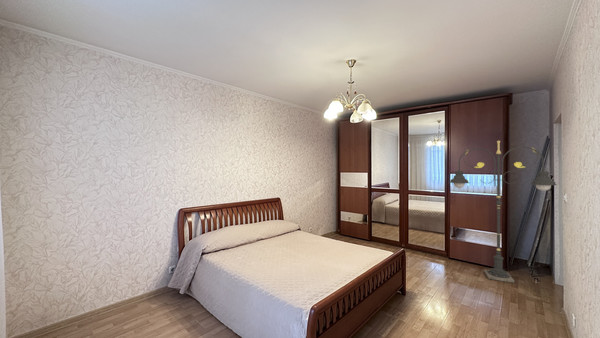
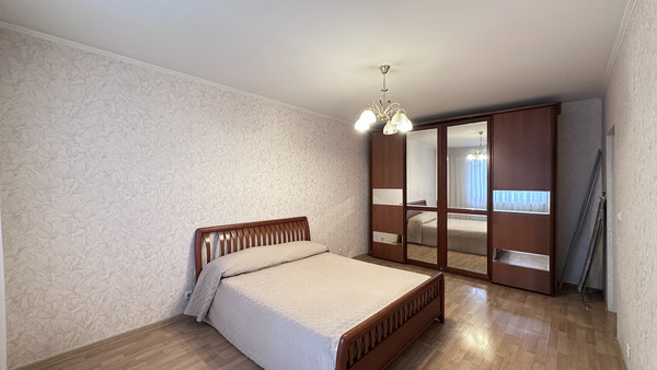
- floor lamp (498, 208)
